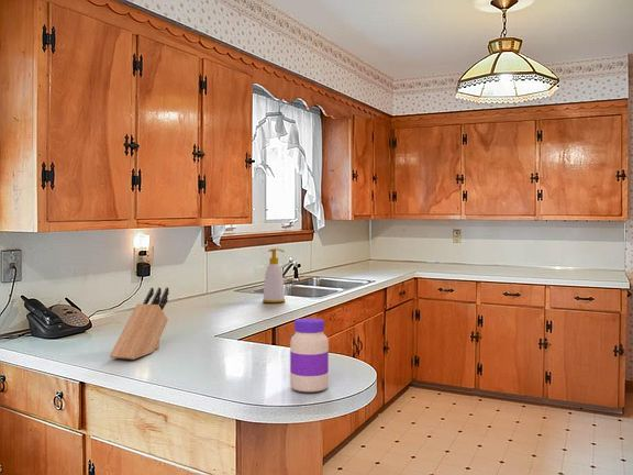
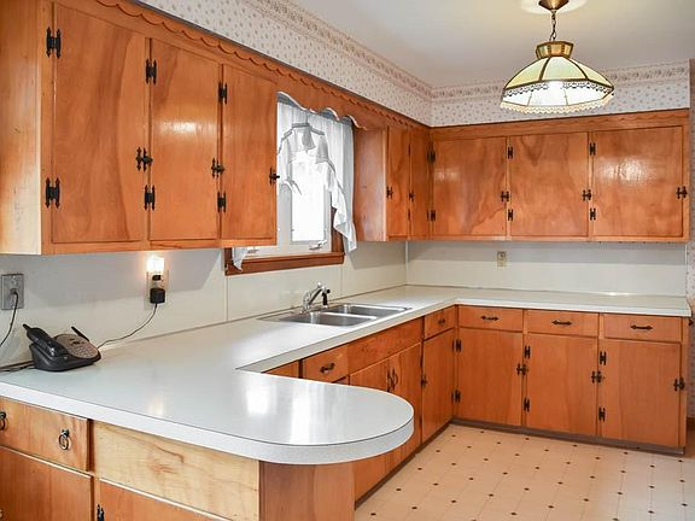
- jar (309, 353)
- knife block (143, 320)
- soap bottle (274, 275)
